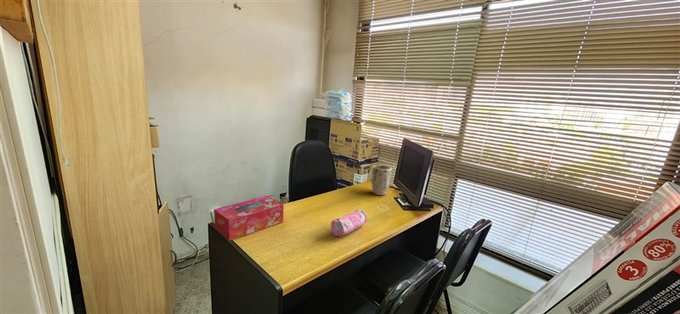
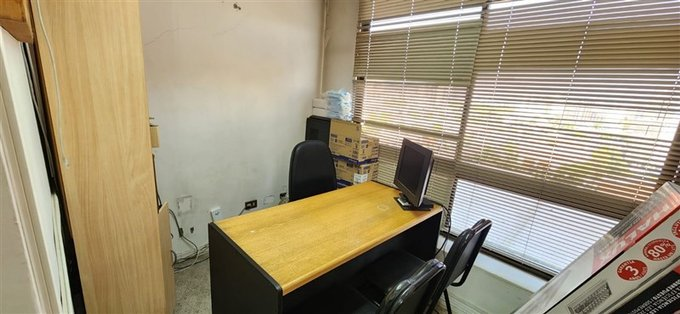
- pencil case (349, 222)
- tissue box (250, 215)
- plant pot (380, 180)
